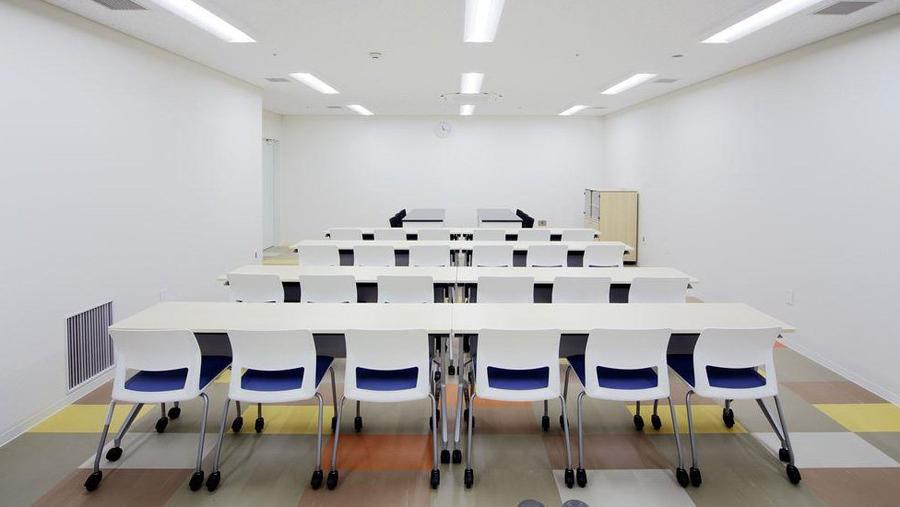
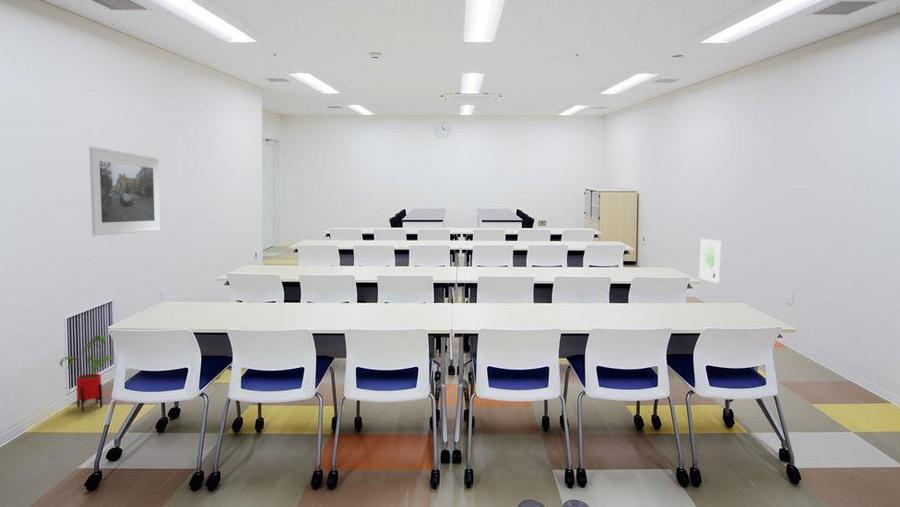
+ wall art (709, 260)
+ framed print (128, 193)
+ house plant (90, 371)
